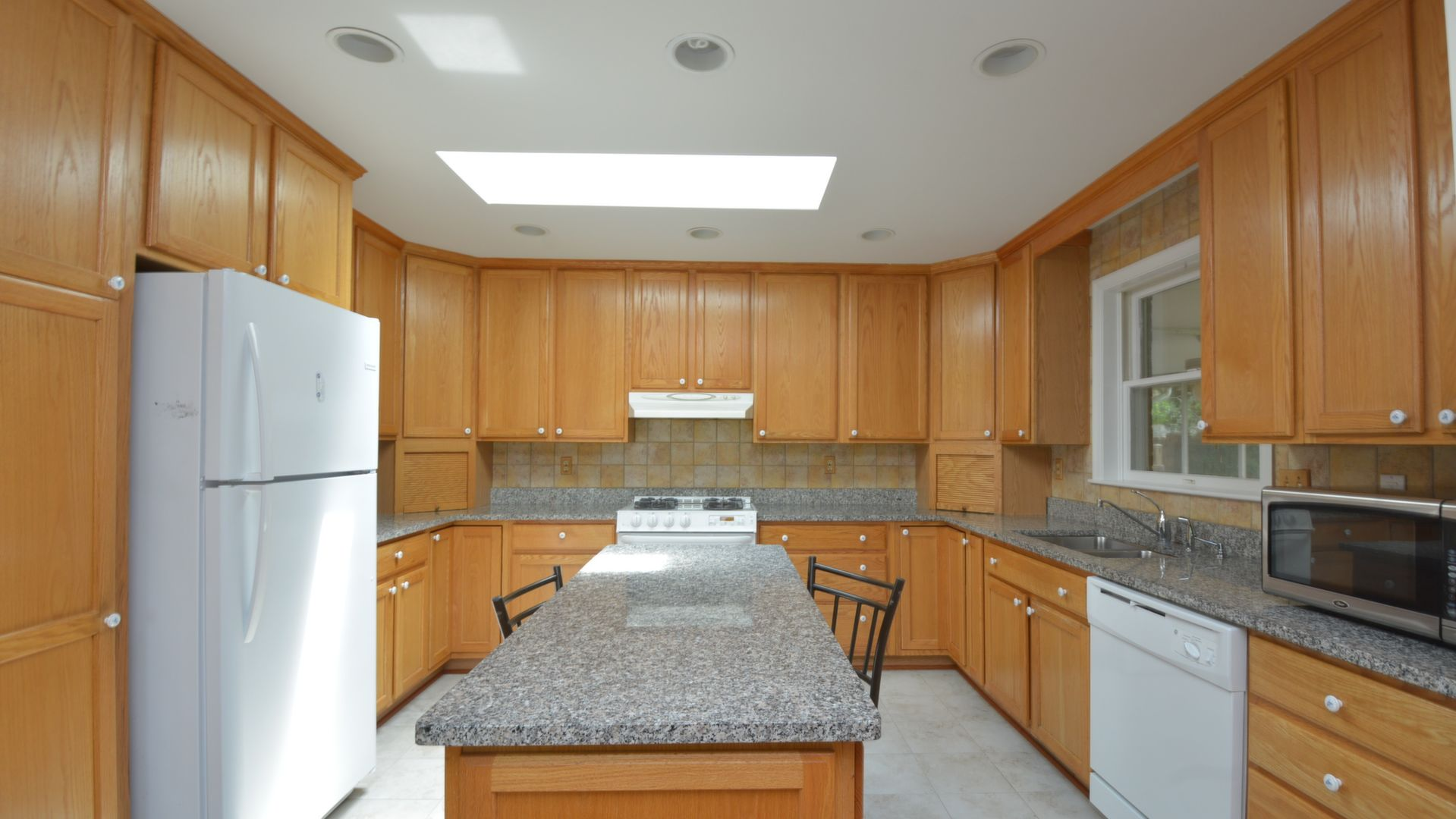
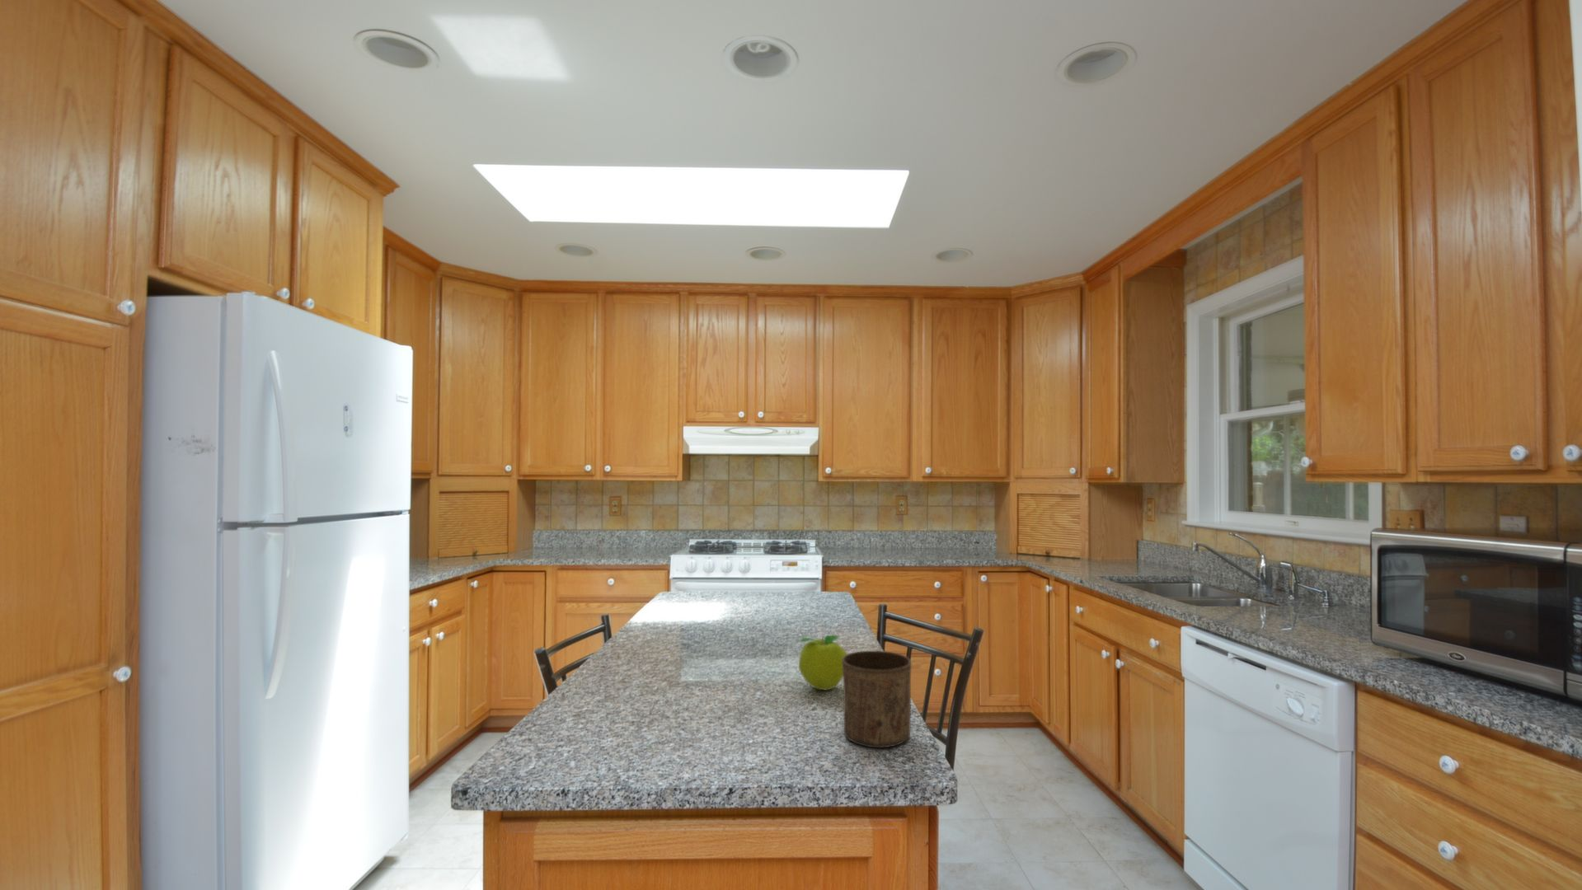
+ cup (877, 698)
+ fruit (823, 662)
